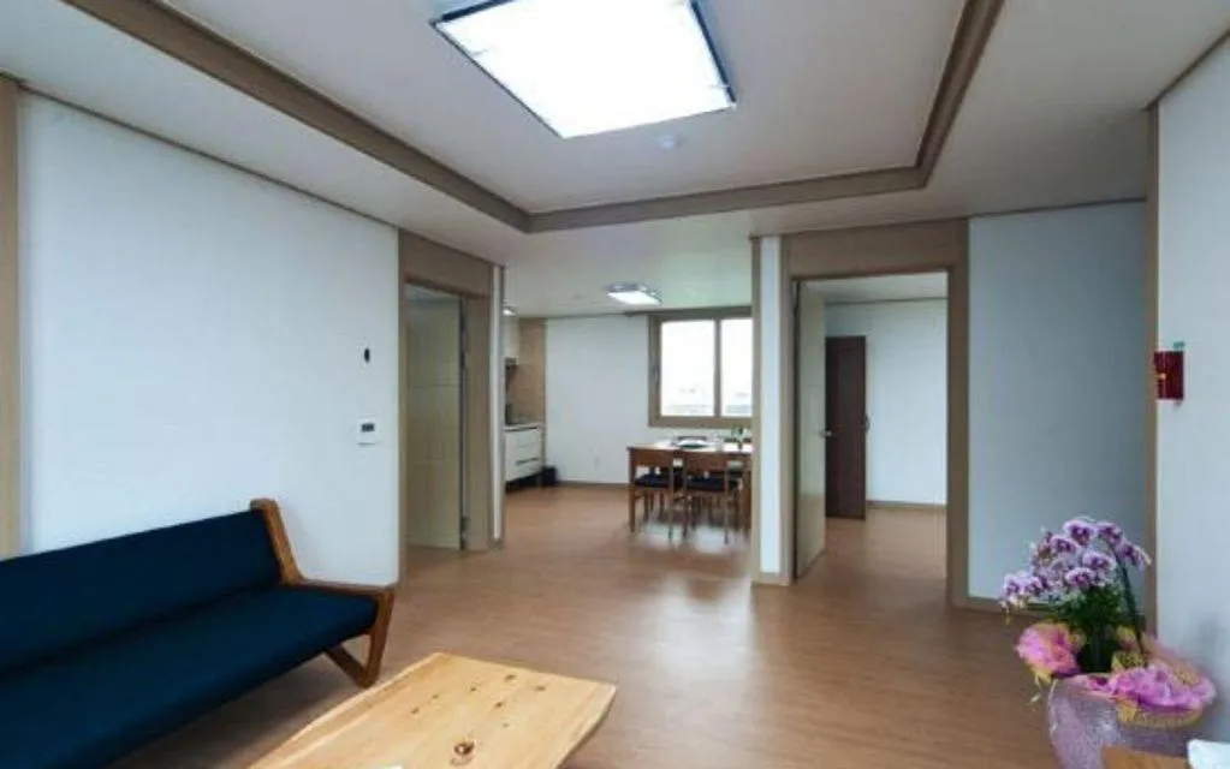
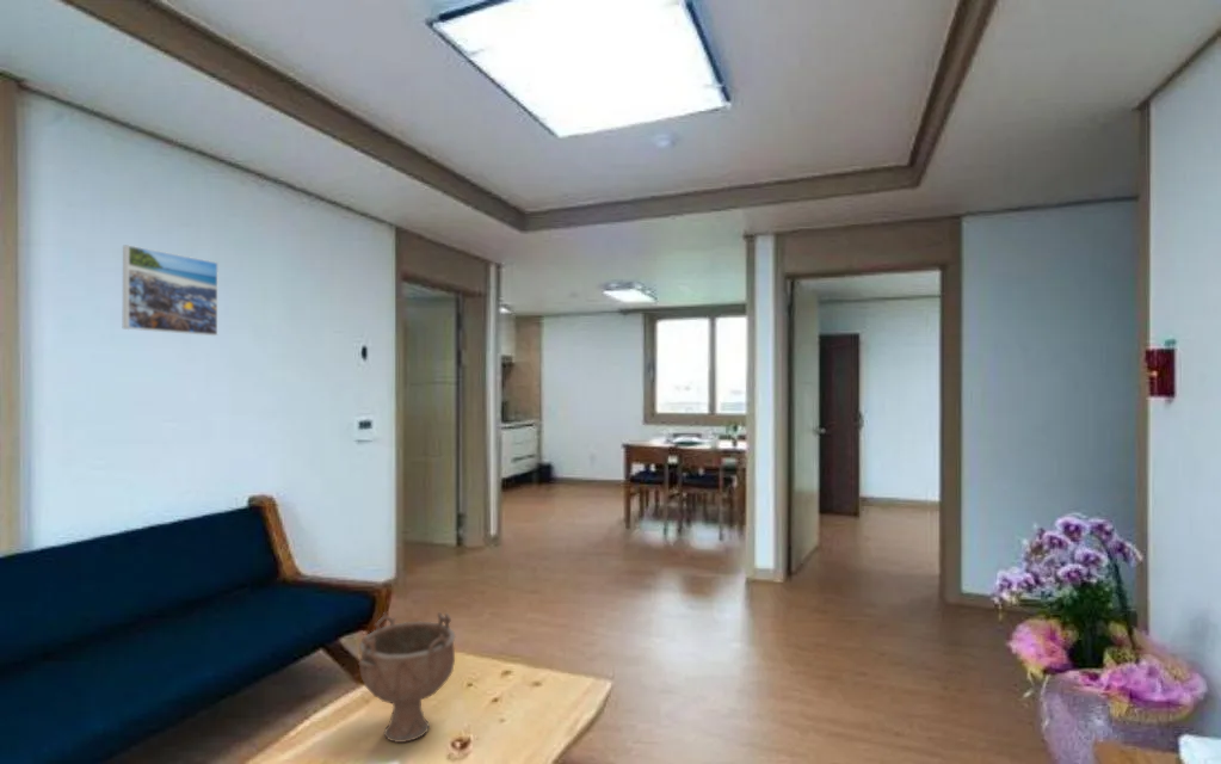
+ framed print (173, 292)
+ decorative bowl (408, 677)
